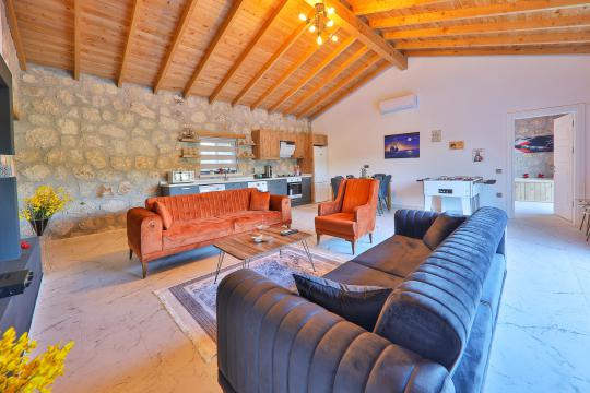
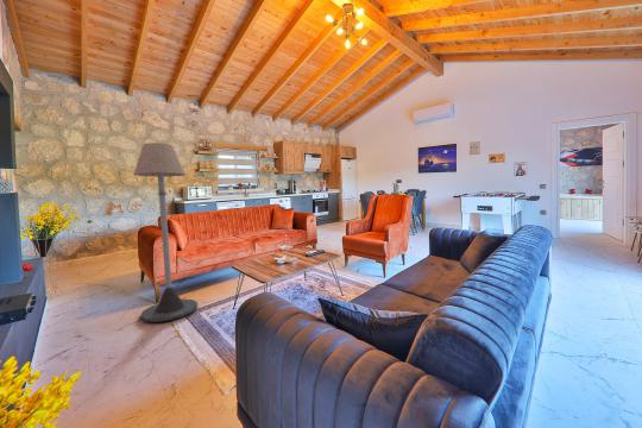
+ floor lamp (164, 229)
